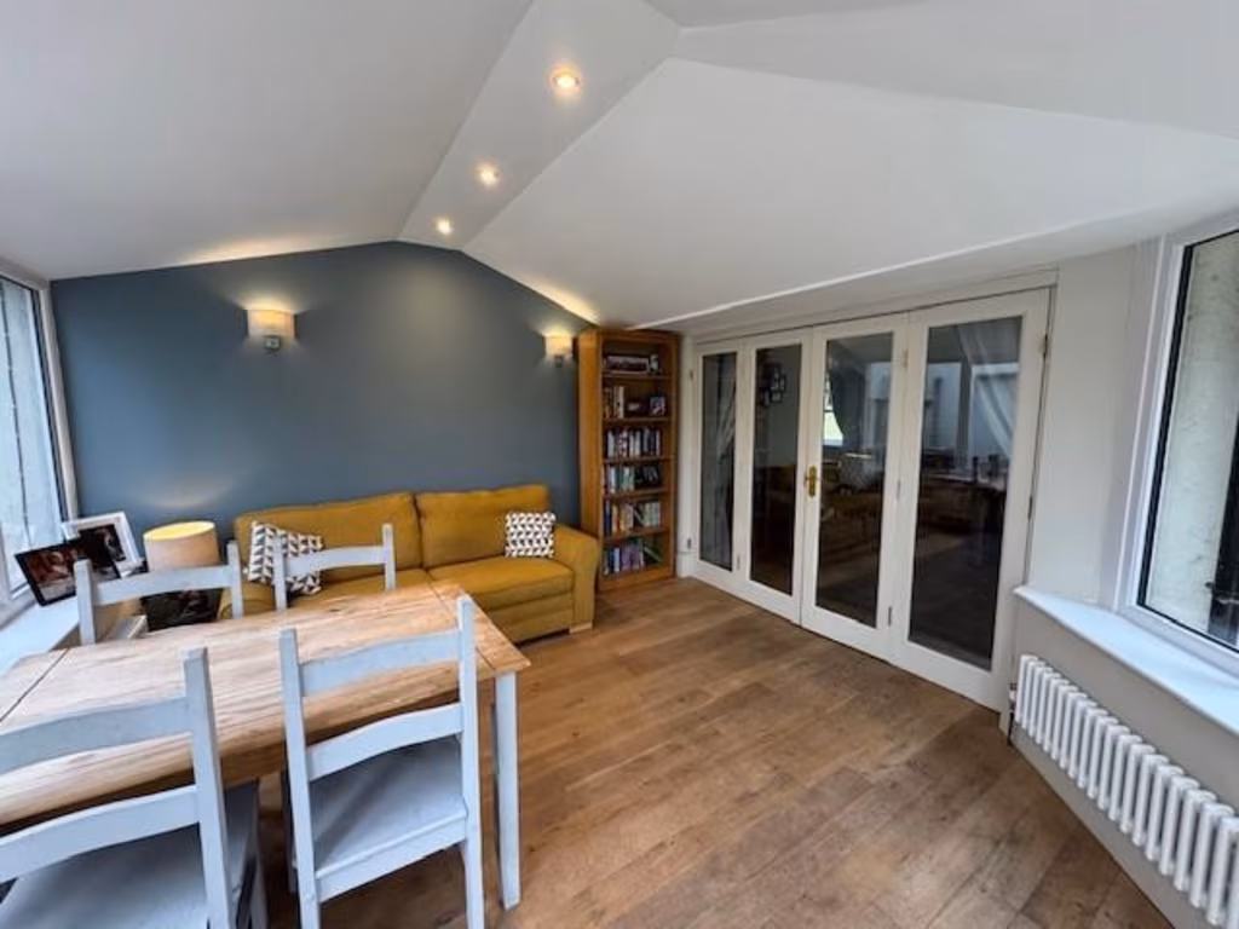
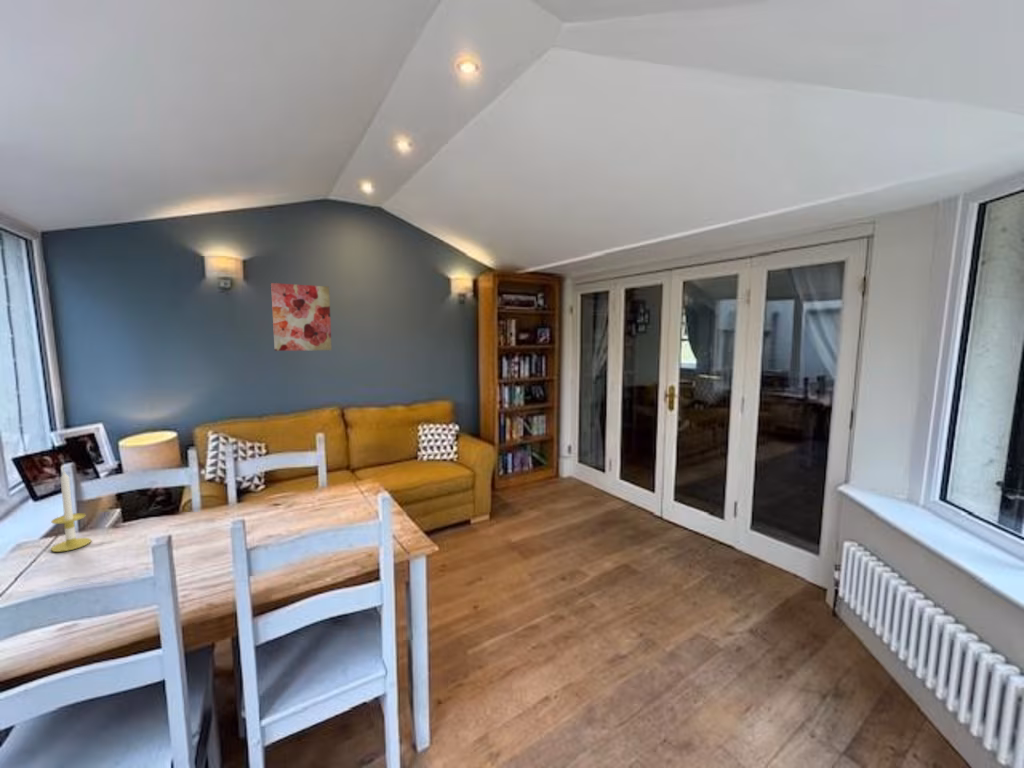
+ candle (67, 507)
+ wall art (302, 317)
